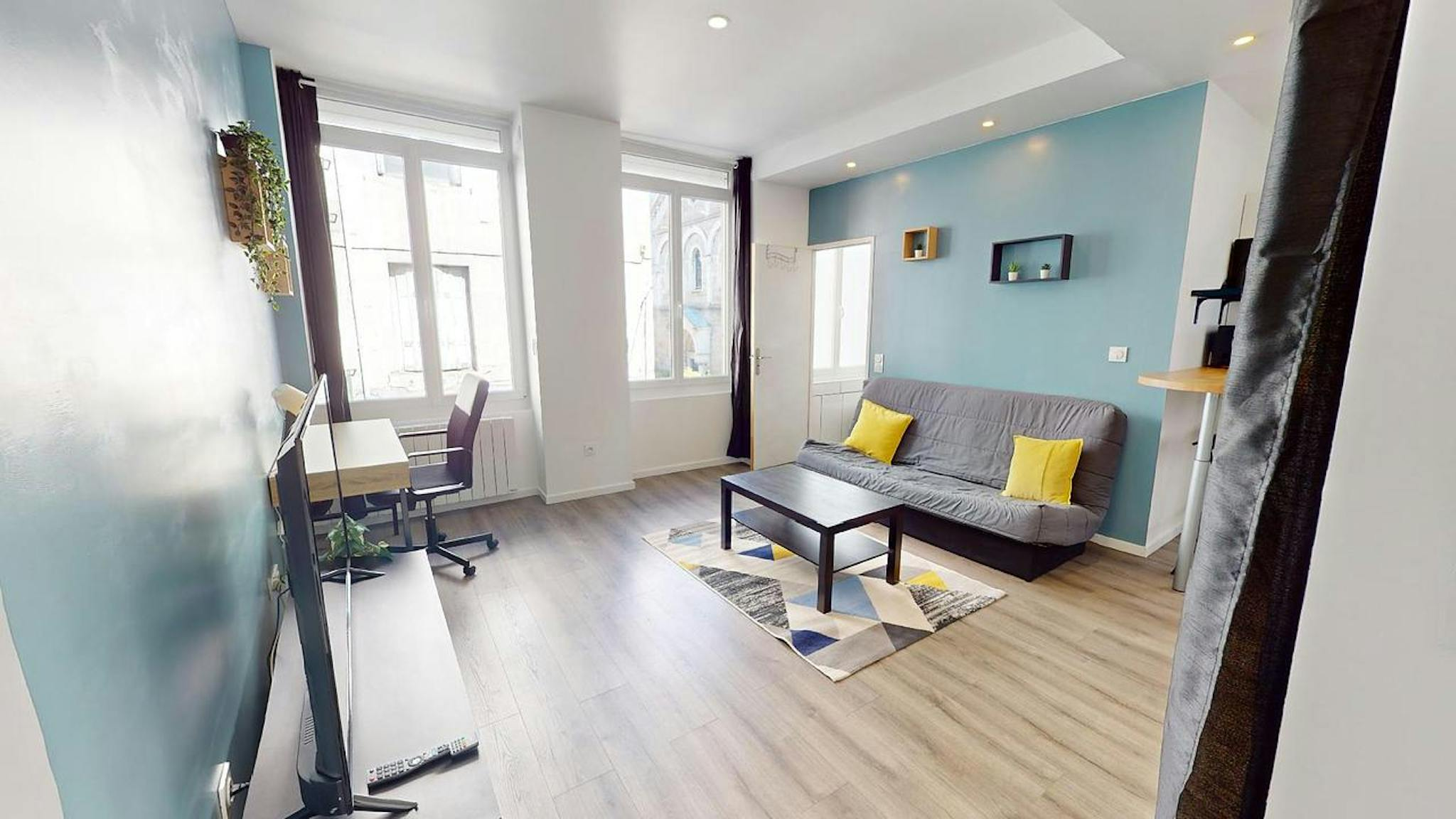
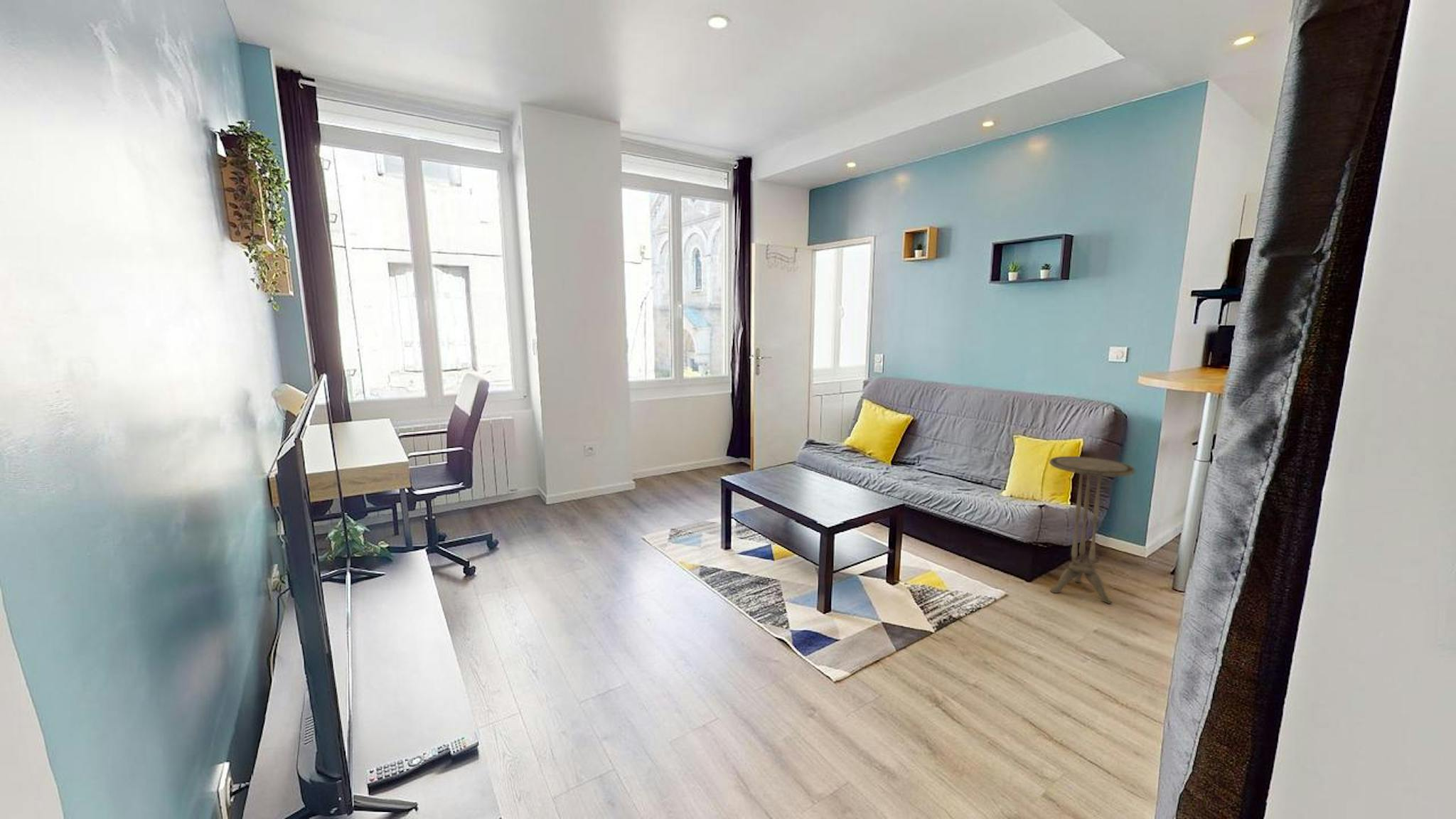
+ side table (1085, 528)
